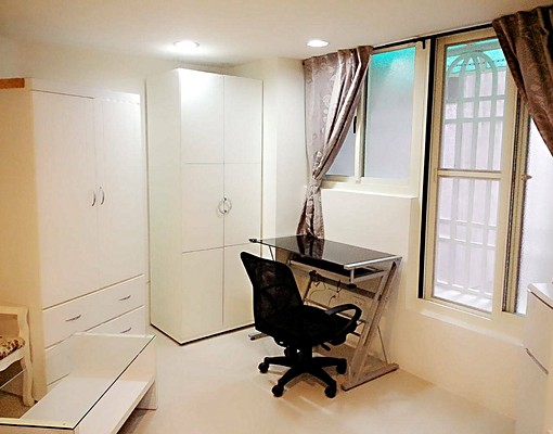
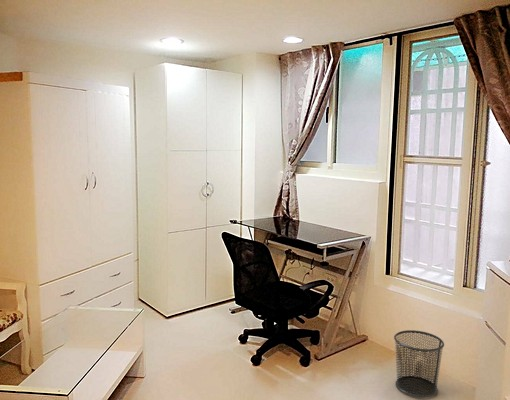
+ waste bin (417, 363)
